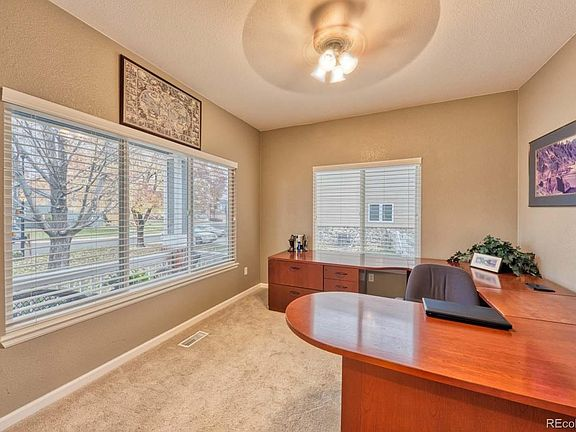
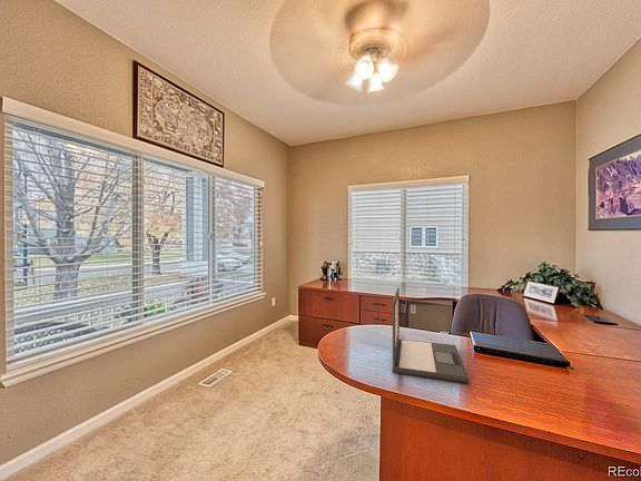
+ laptop (426, 342)
